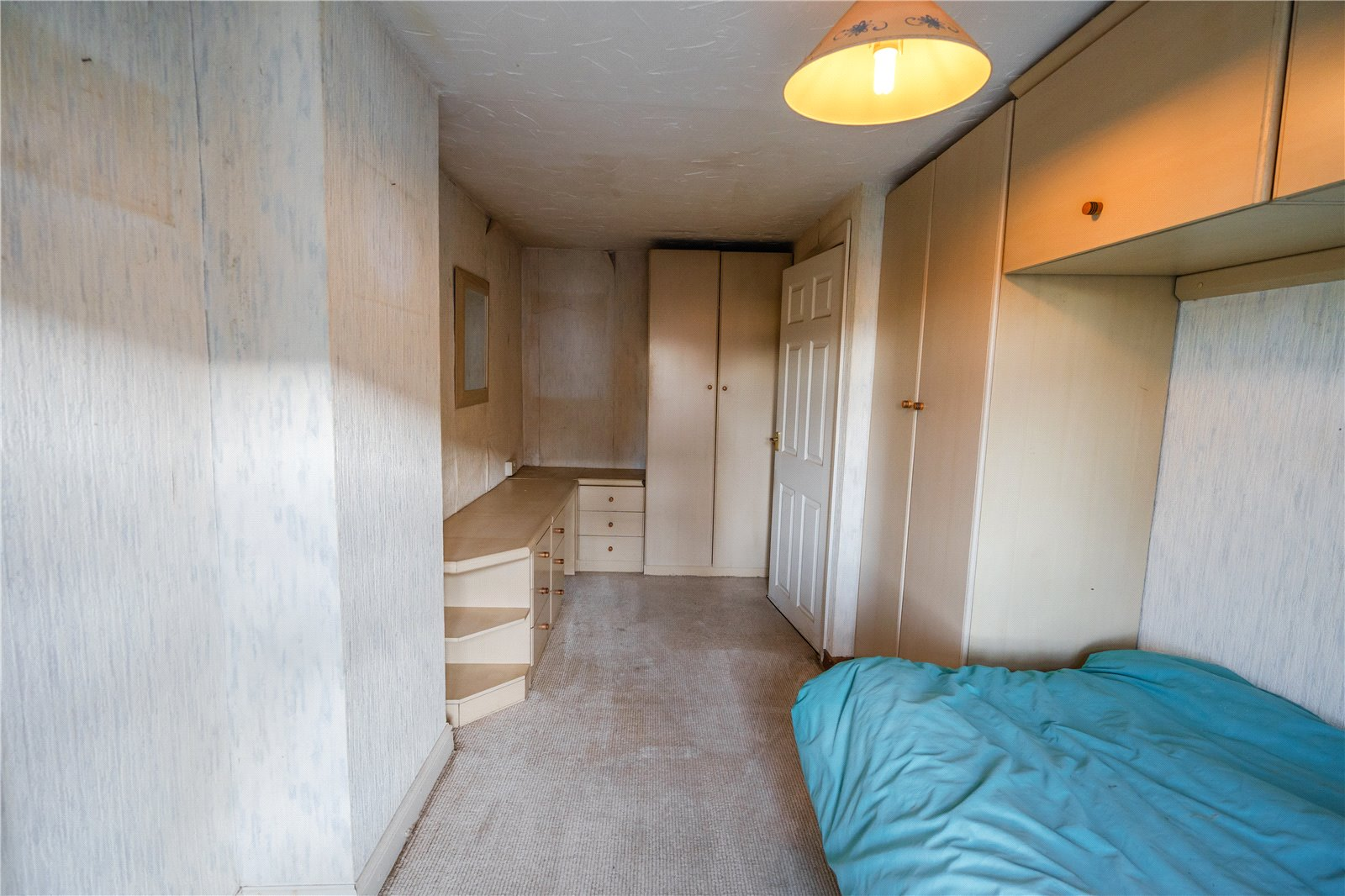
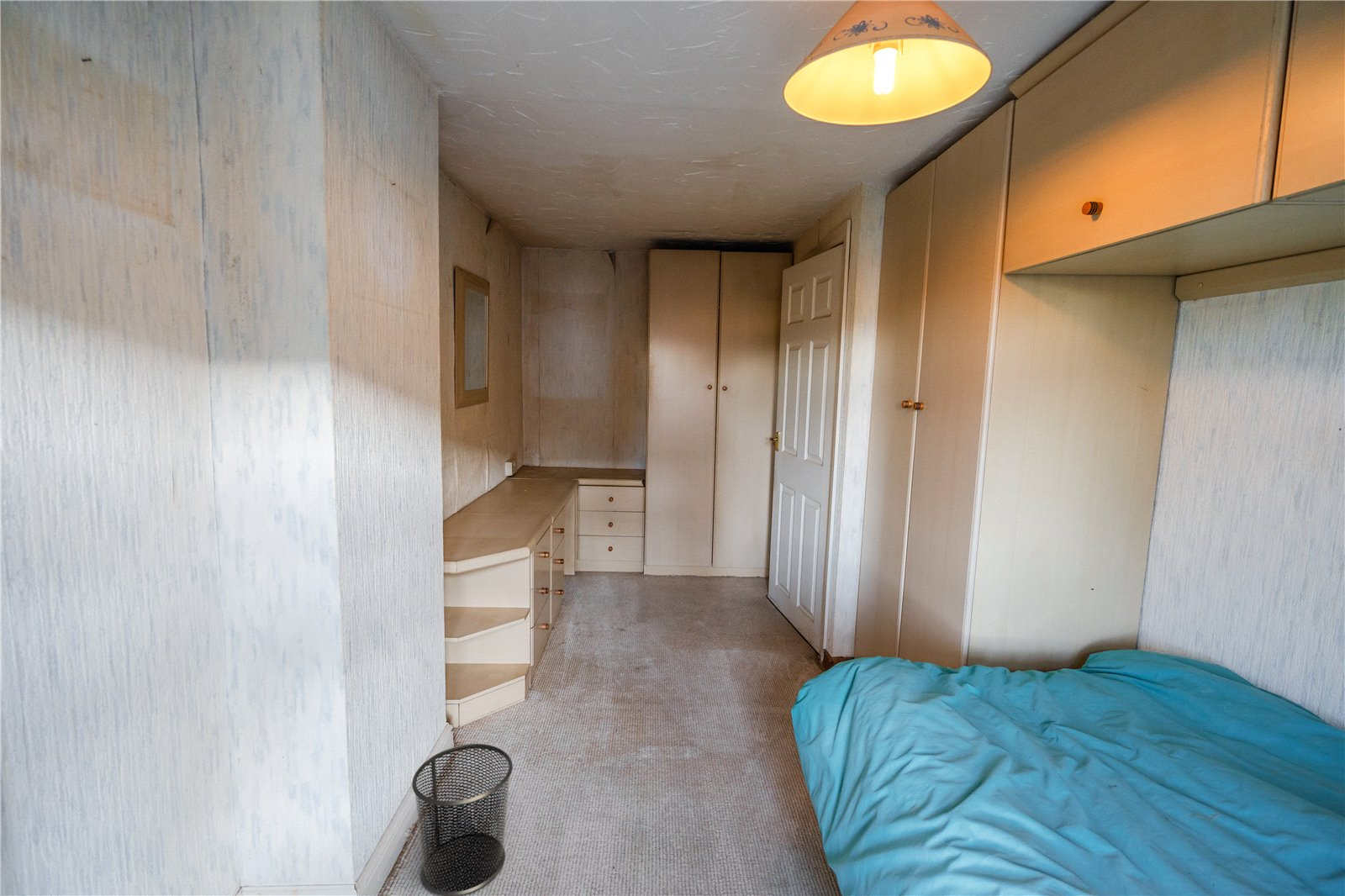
+ waste bin (463, 817)
